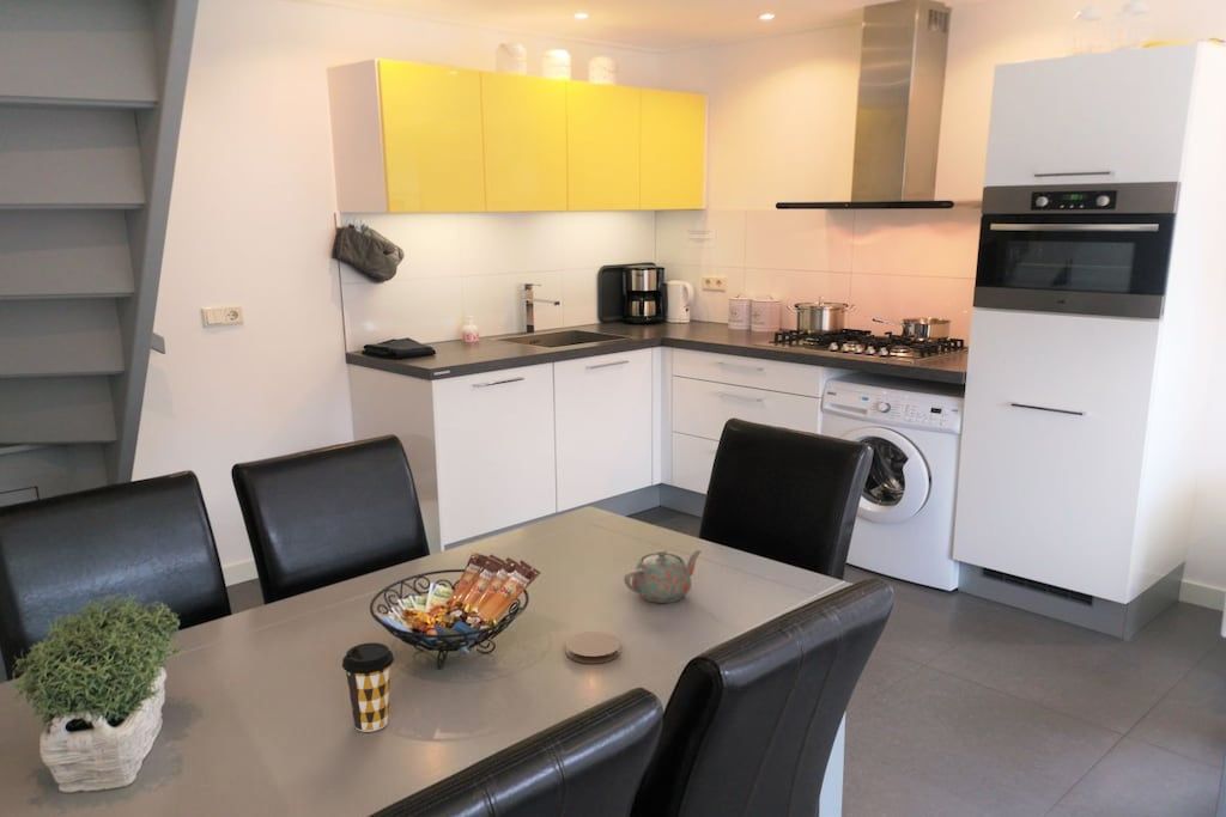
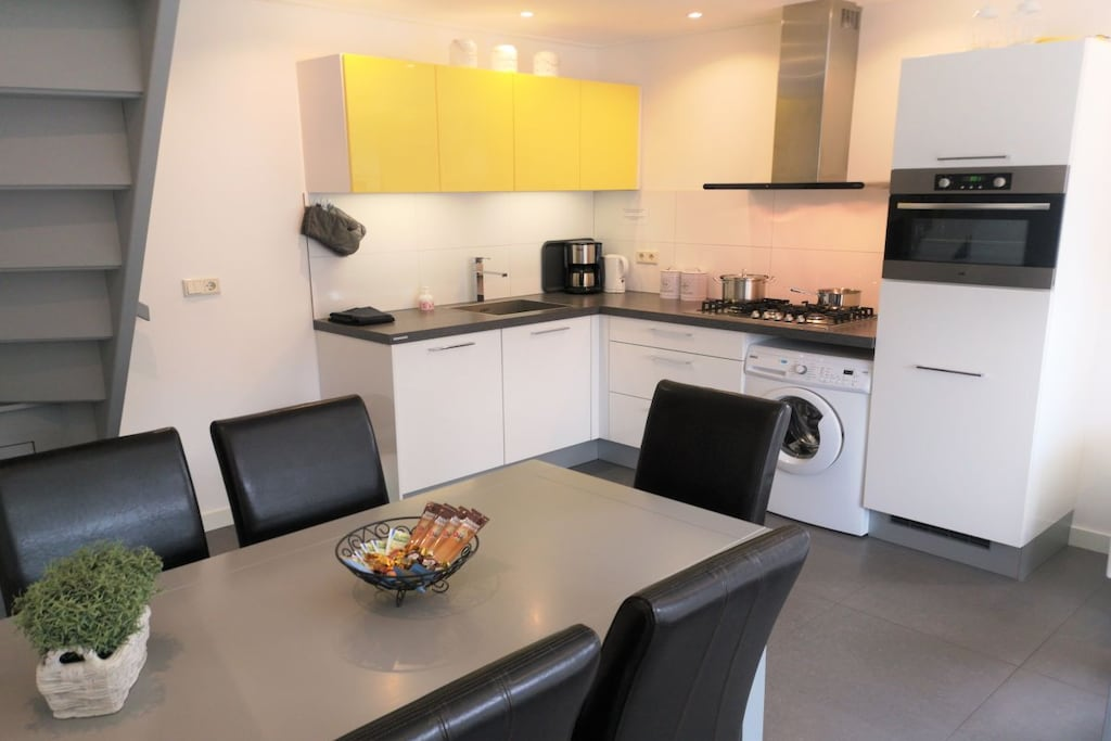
- coffee cup (369, 687)
- teapot (663, 572)
- coaster (593, 647)
